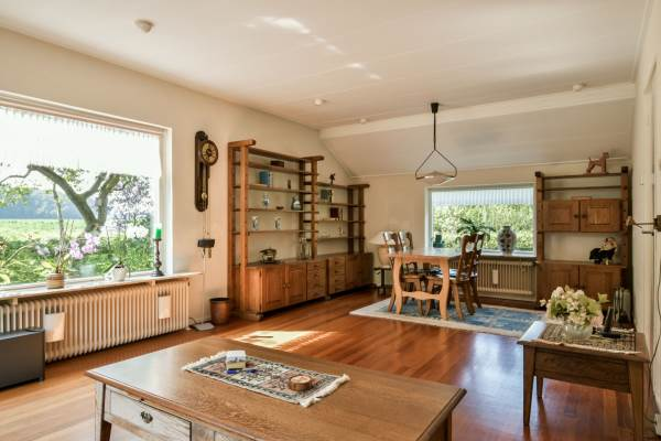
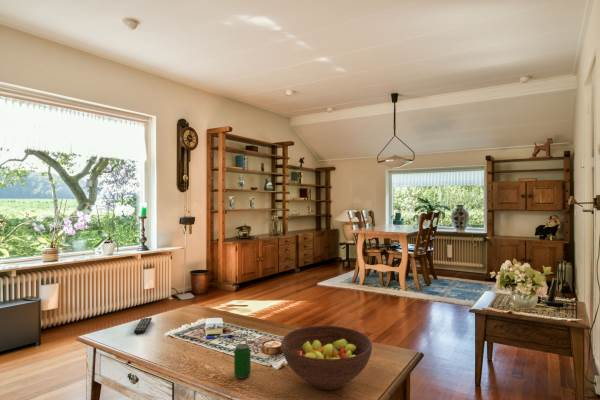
+ fruit bowl (326, 361)
+ beverage can (242, 360)
+ remote control (143, 325)
